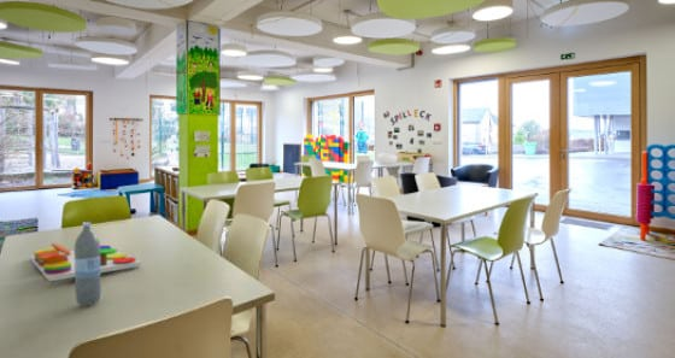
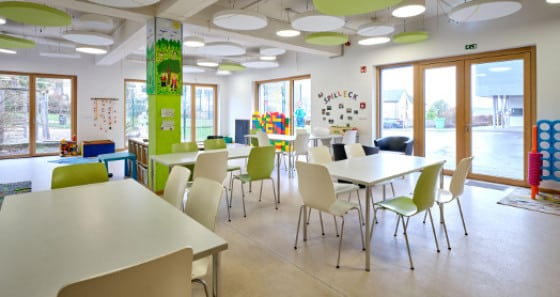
- board game (74, 254)
- water bottle (87, 263)
